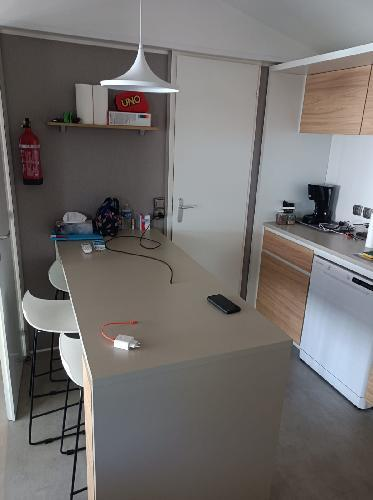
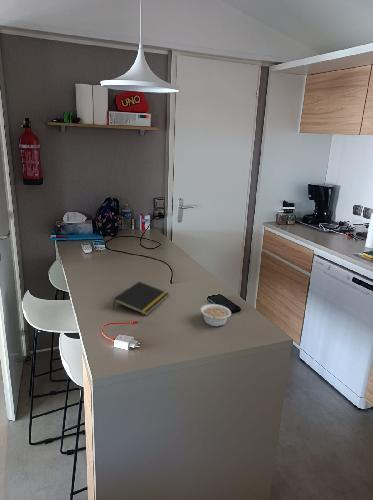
+ notepad (142, 297)
+ legume (215, 315)
